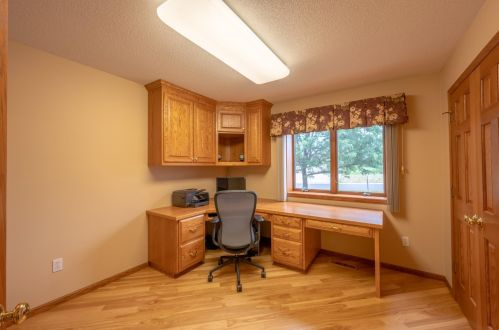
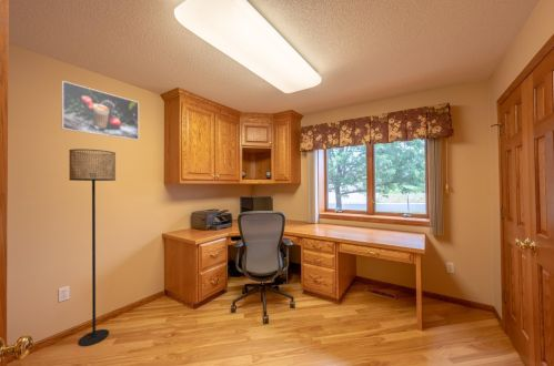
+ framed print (104, 113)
+ floor lamp (93, 244)
